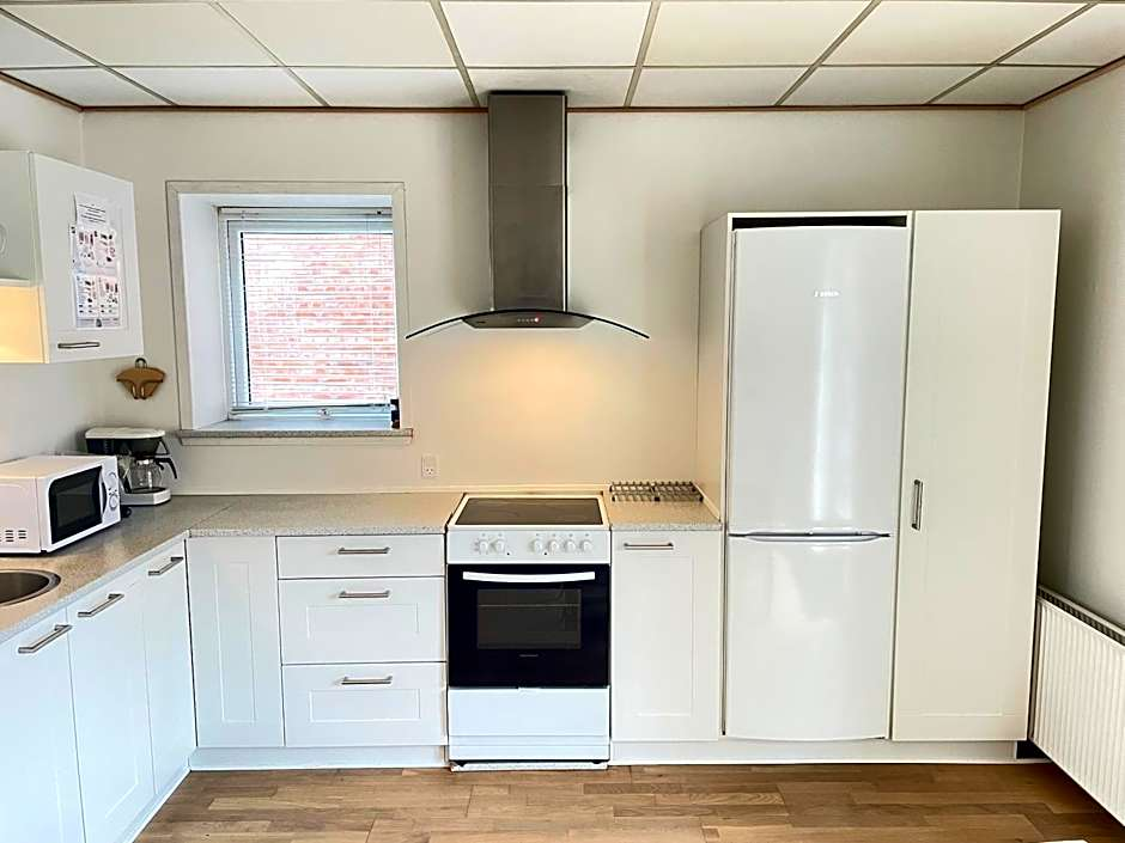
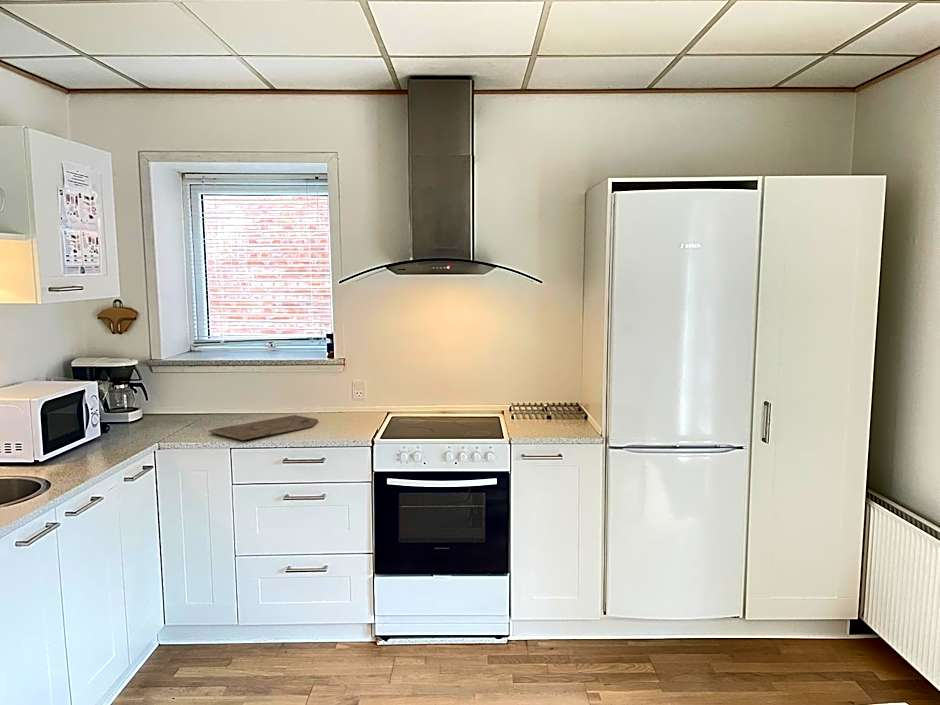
+ cutting board (270, 426)
